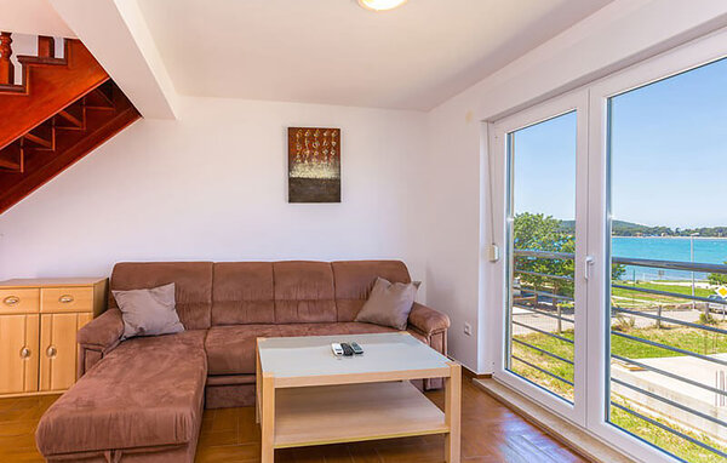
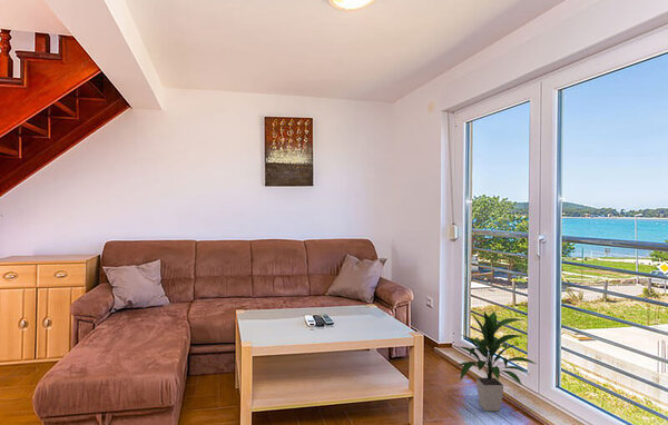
+ indoor plant (491, 357)
